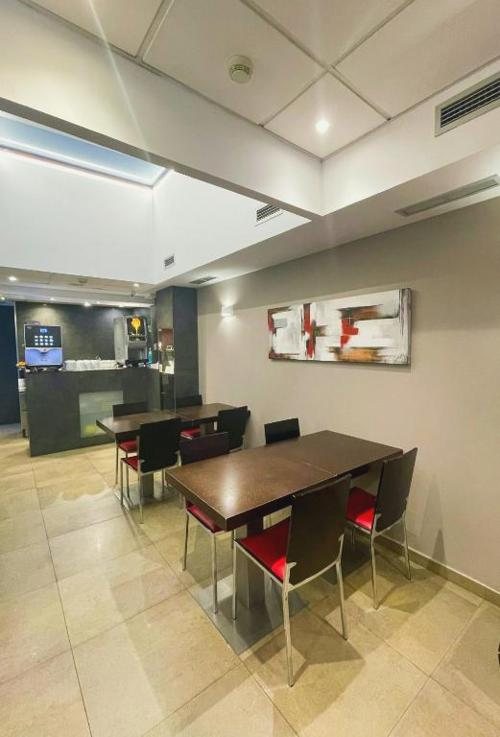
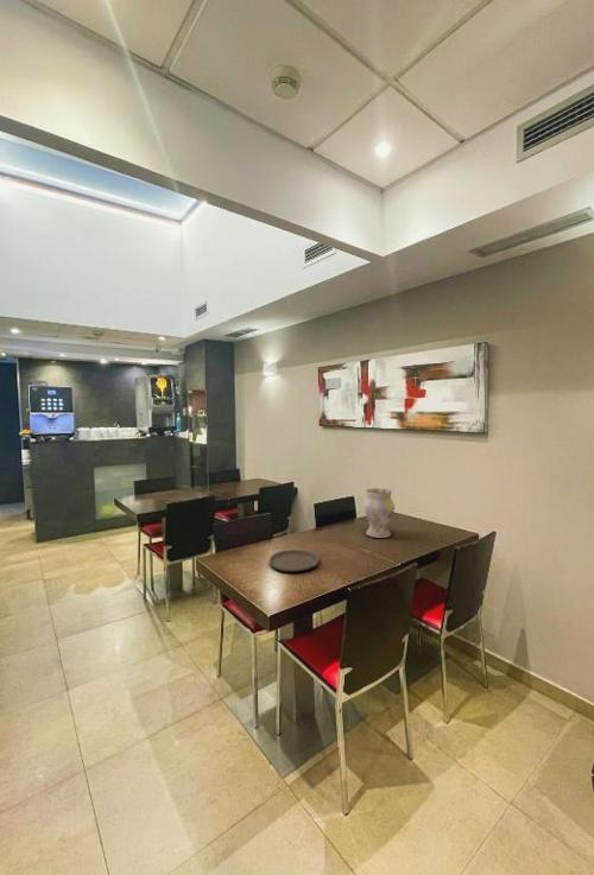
+ plate (293, 560)
+ vase (378, 512)
